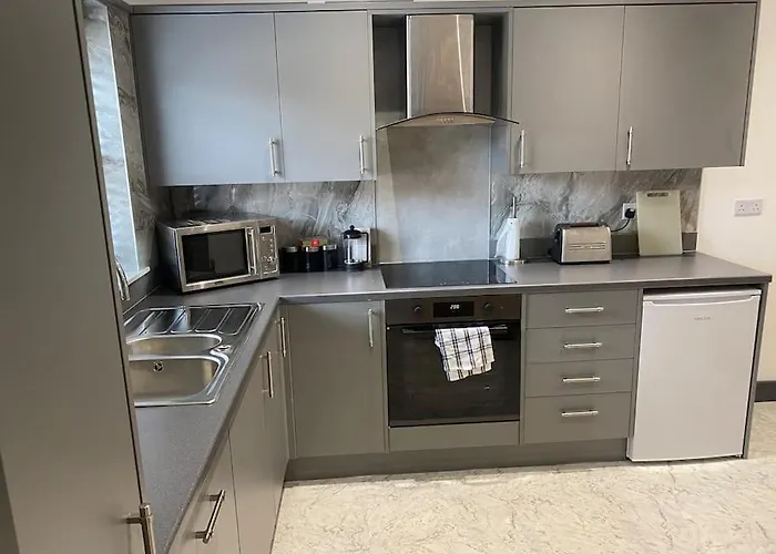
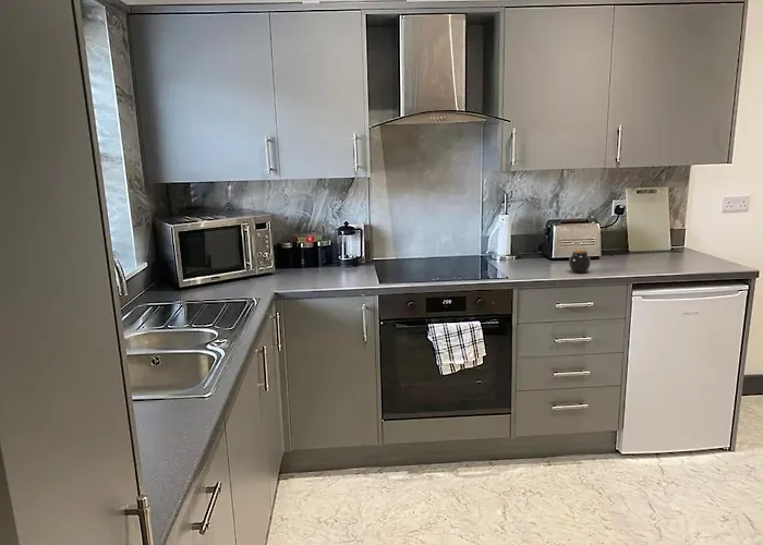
+ jar (579, 261)
